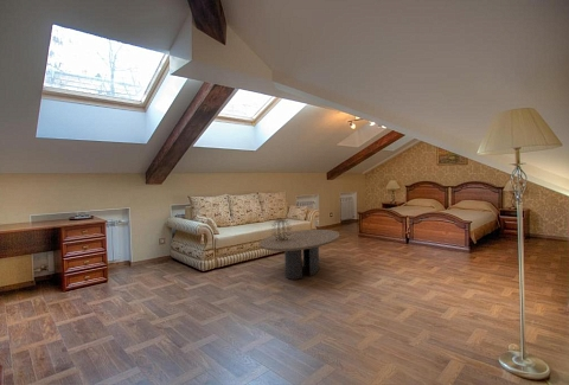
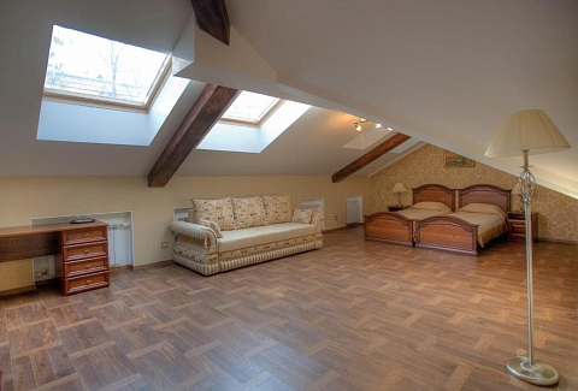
- coffee table (301, 254)
- decorative sphere (282, 229)
